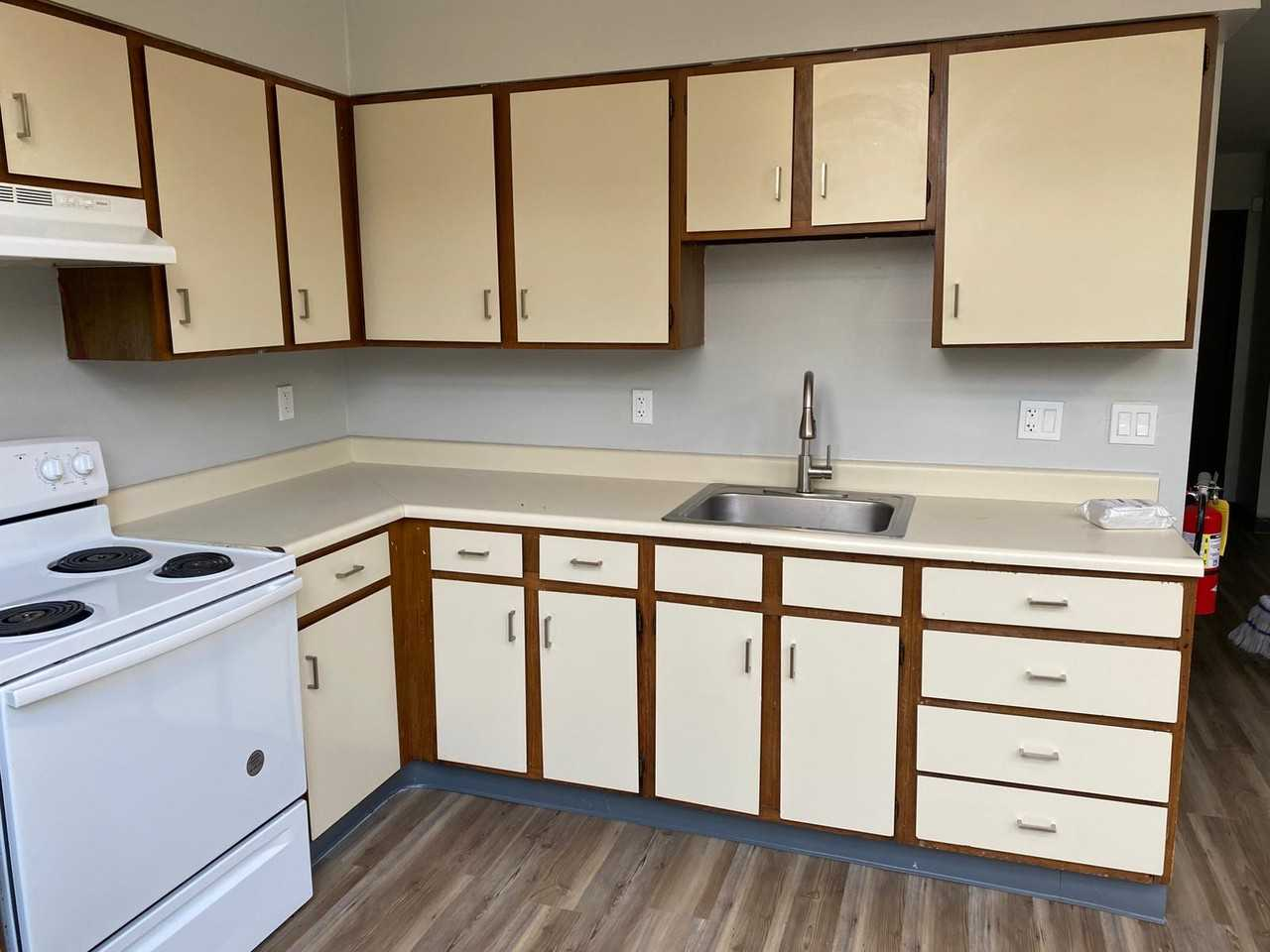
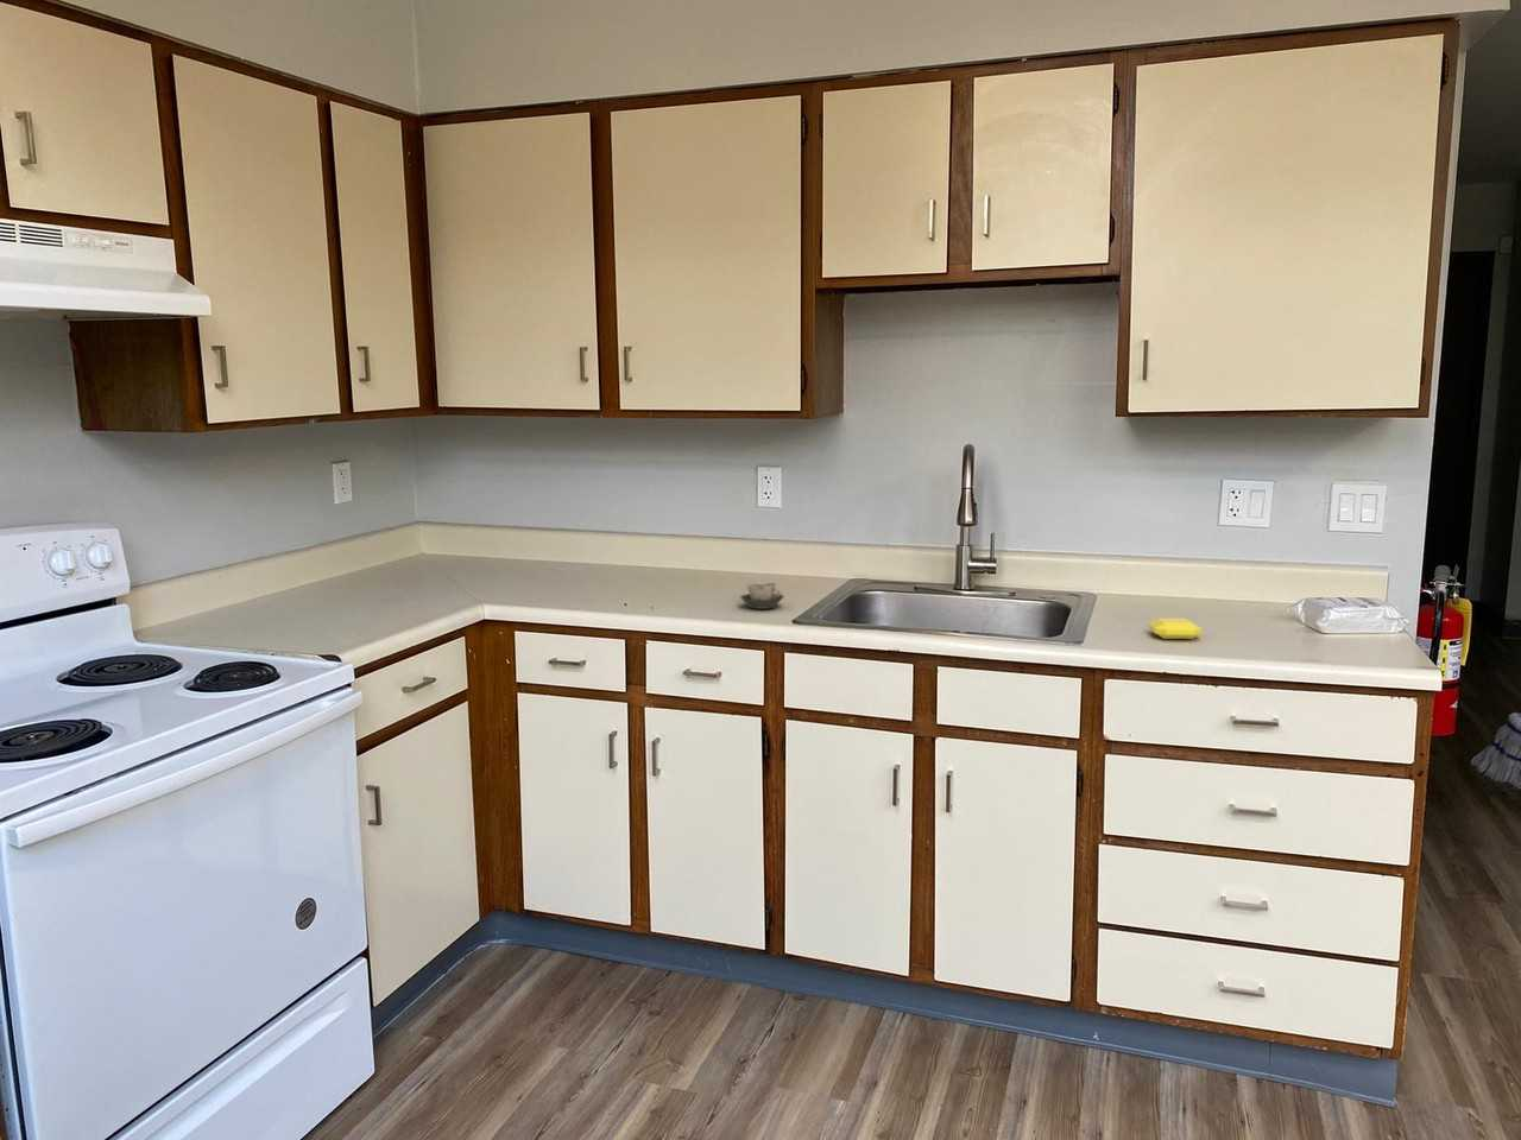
+ cup (762, 595)
+ soap bar (1174, 629)
